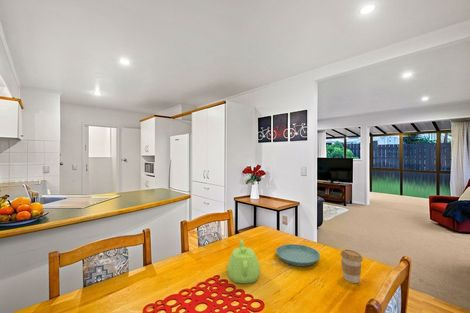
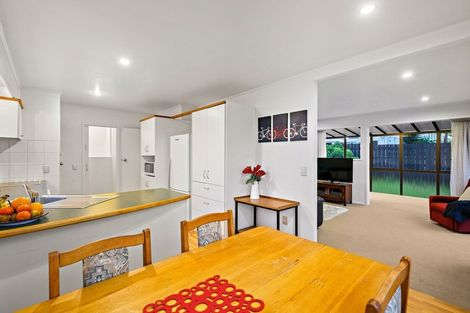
- saucer (297, 255)
- coffee cup (351, 265)
- teapot (243, 260)
